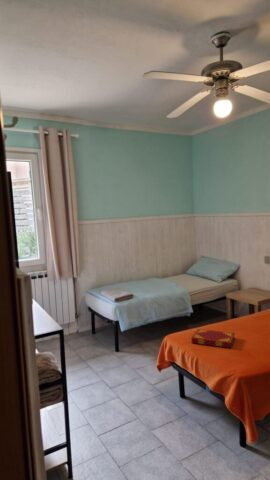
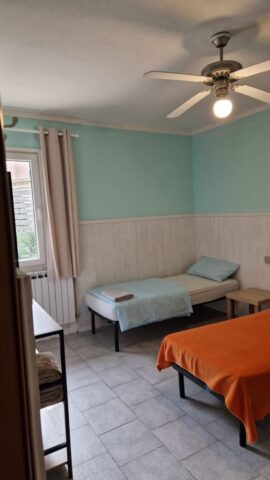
- hardback book (213, 337)
